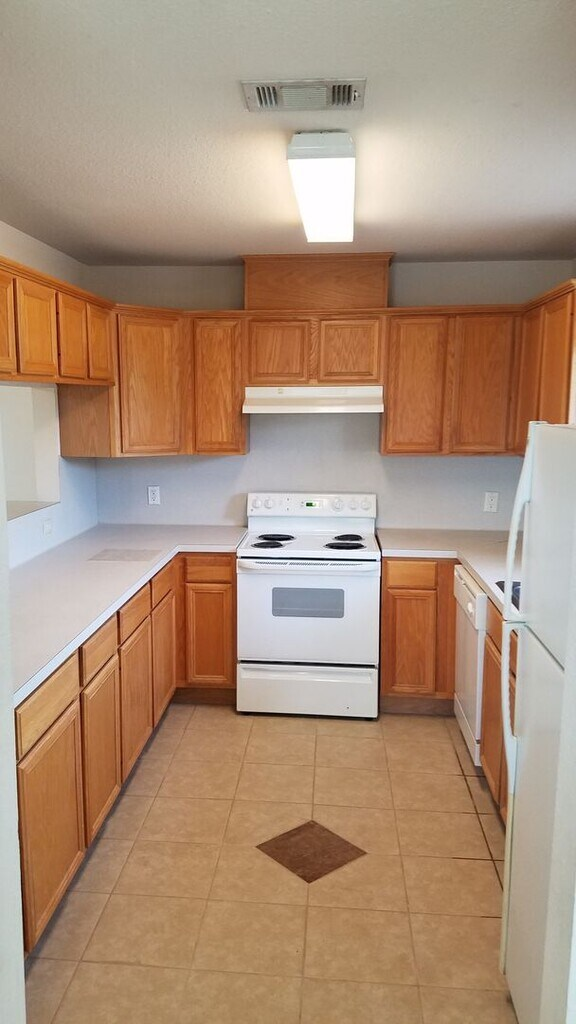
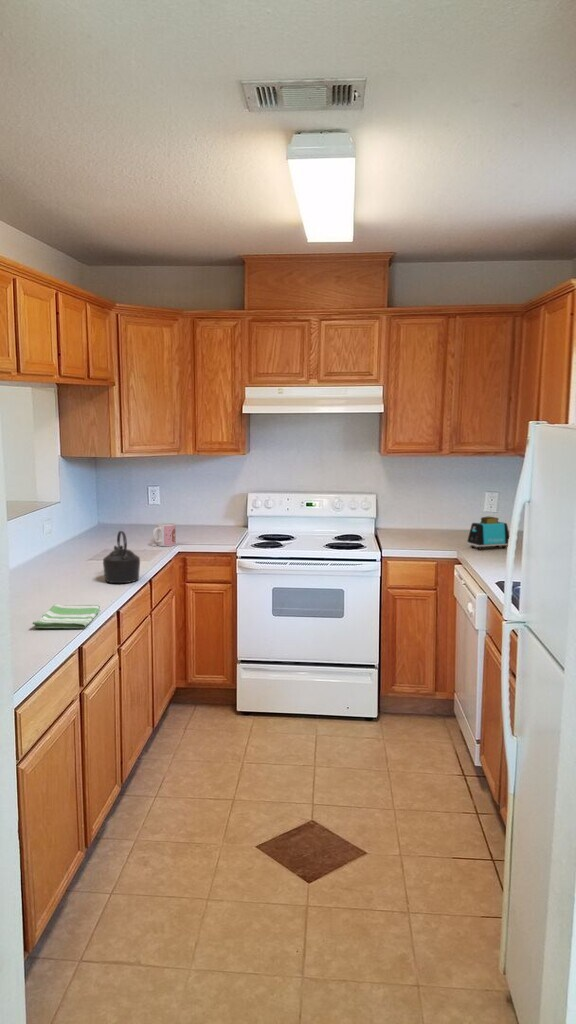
+ mug (164, 534)
+ dish towel (68, 615)
+ kettle (120, 554)
+ toaster (489, 532)
